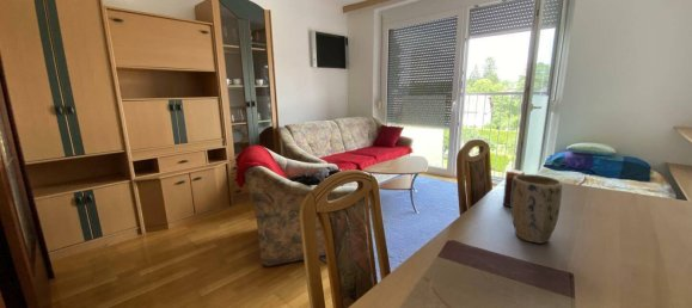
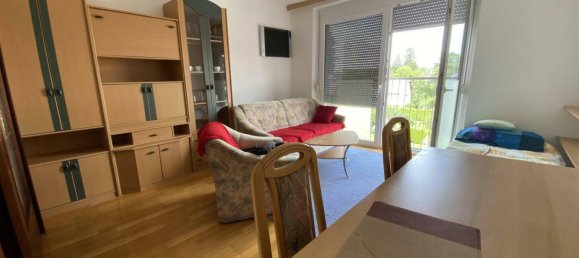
- plant pot (534, 208)
- candle (512, 187)
